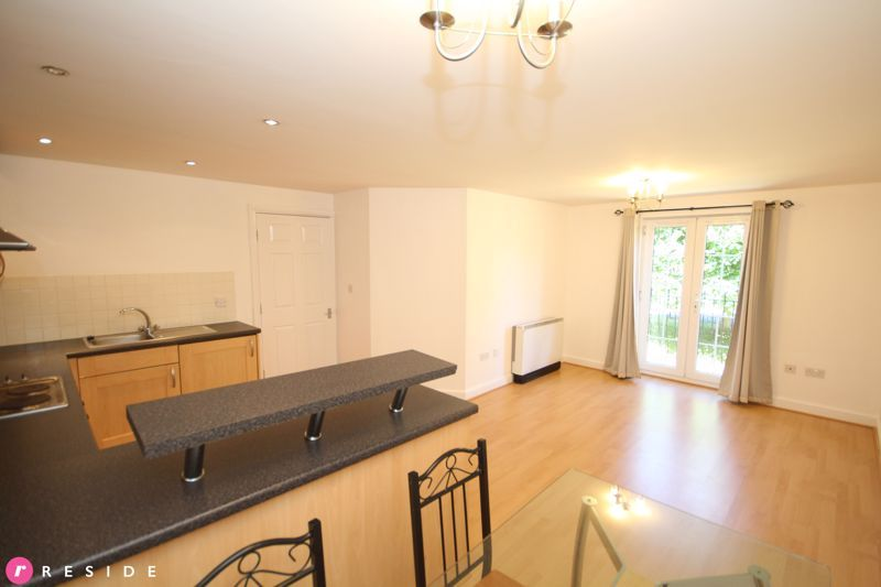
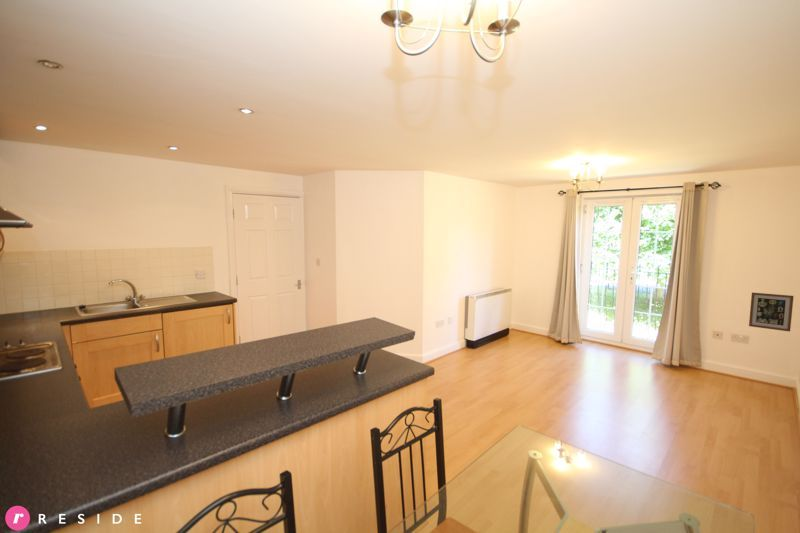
+ wall art (770, 311)
